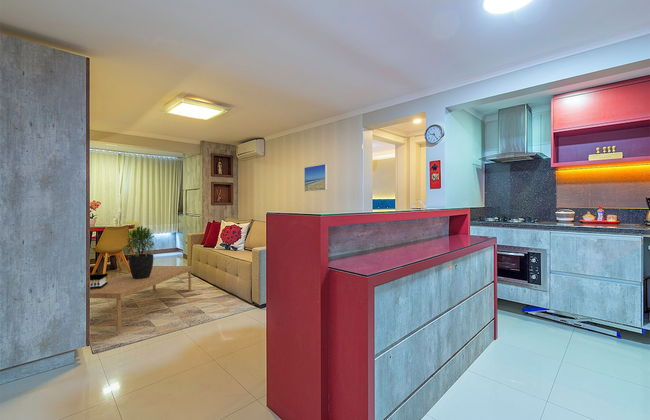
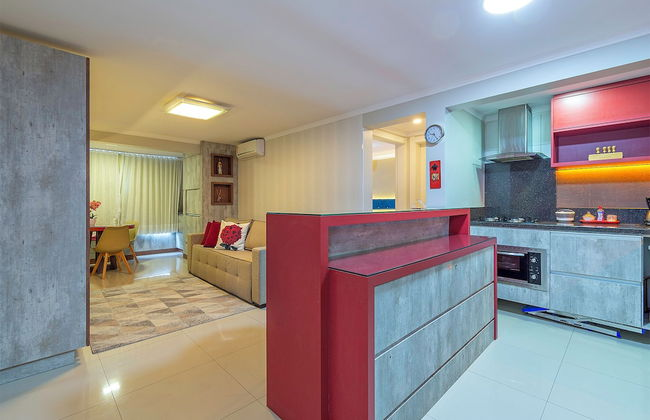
- architectural model (90, 281)
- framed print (315, 178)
- potted plant (139, 251)
- coffee table (140, 290)
